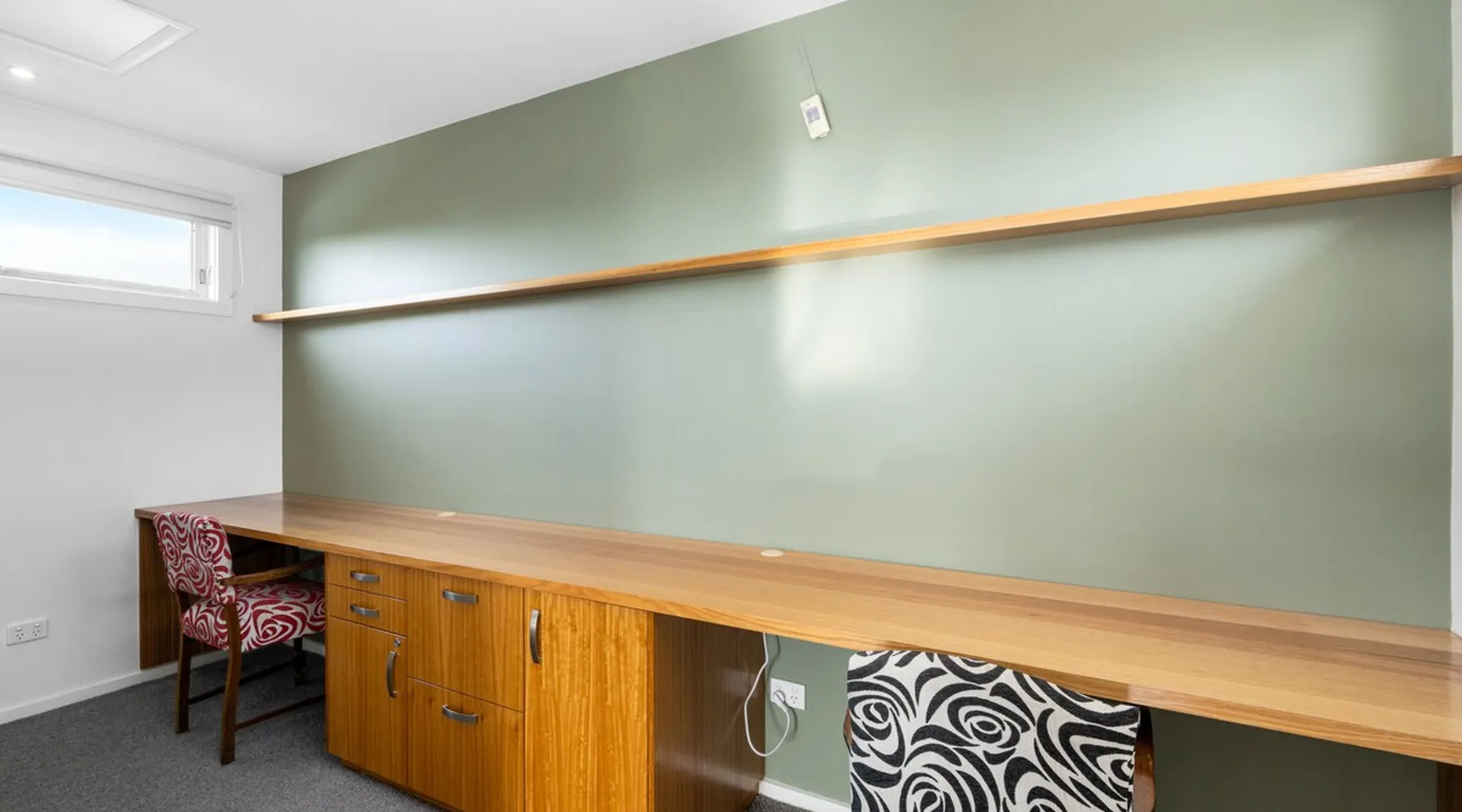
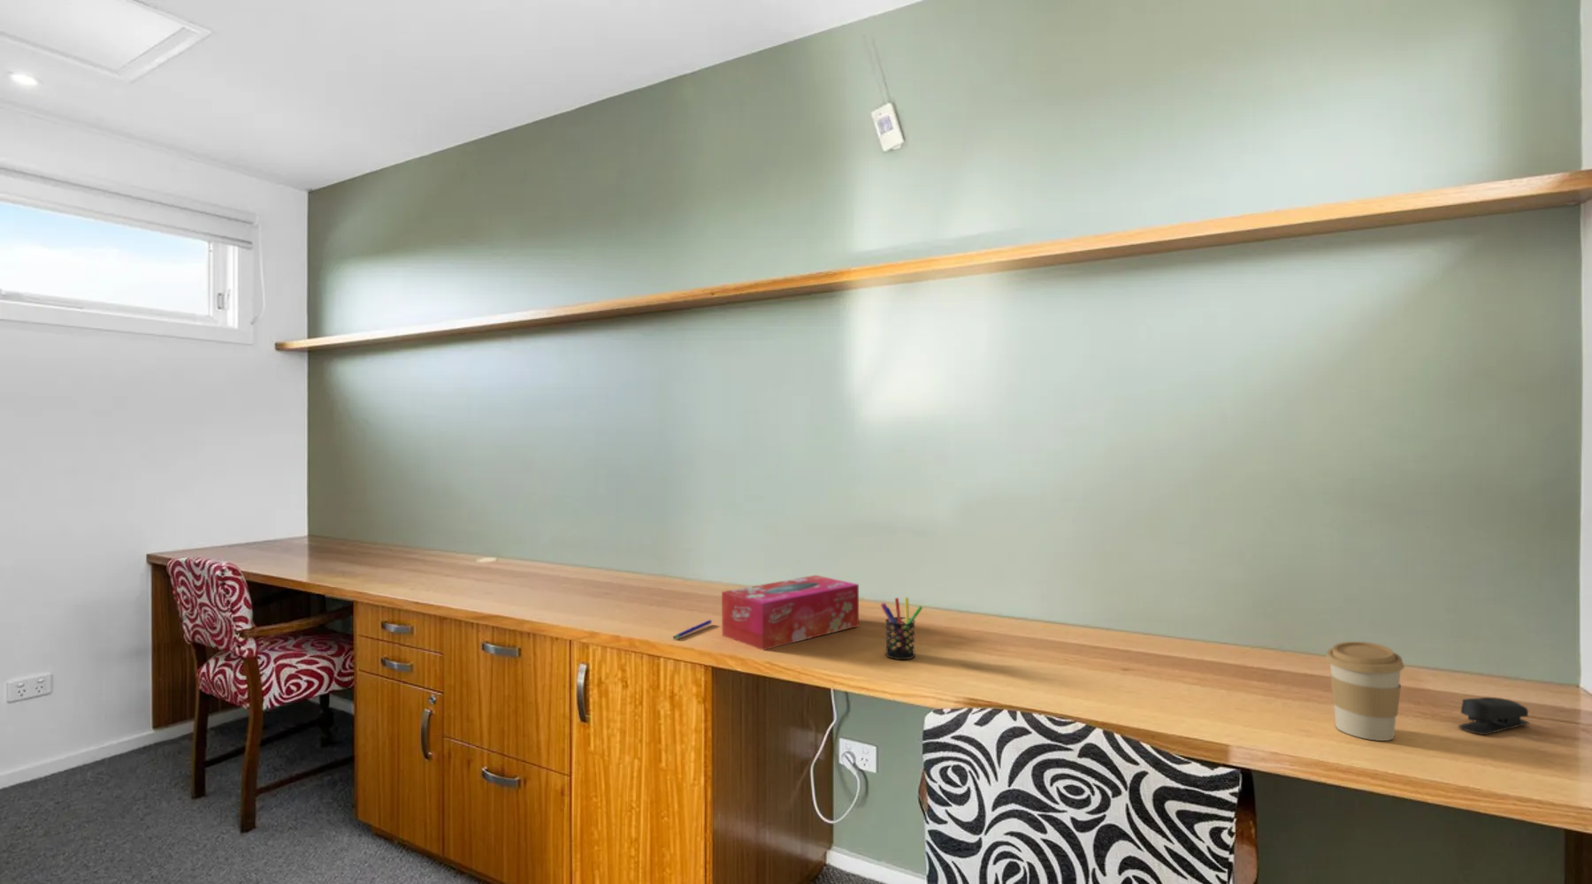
+ tissue box (792, 609)
+ pen (693, 628)
+ coffee cup (1363, 689)
+ stapler (1494, 711)
+ pen holder (903, 625)
